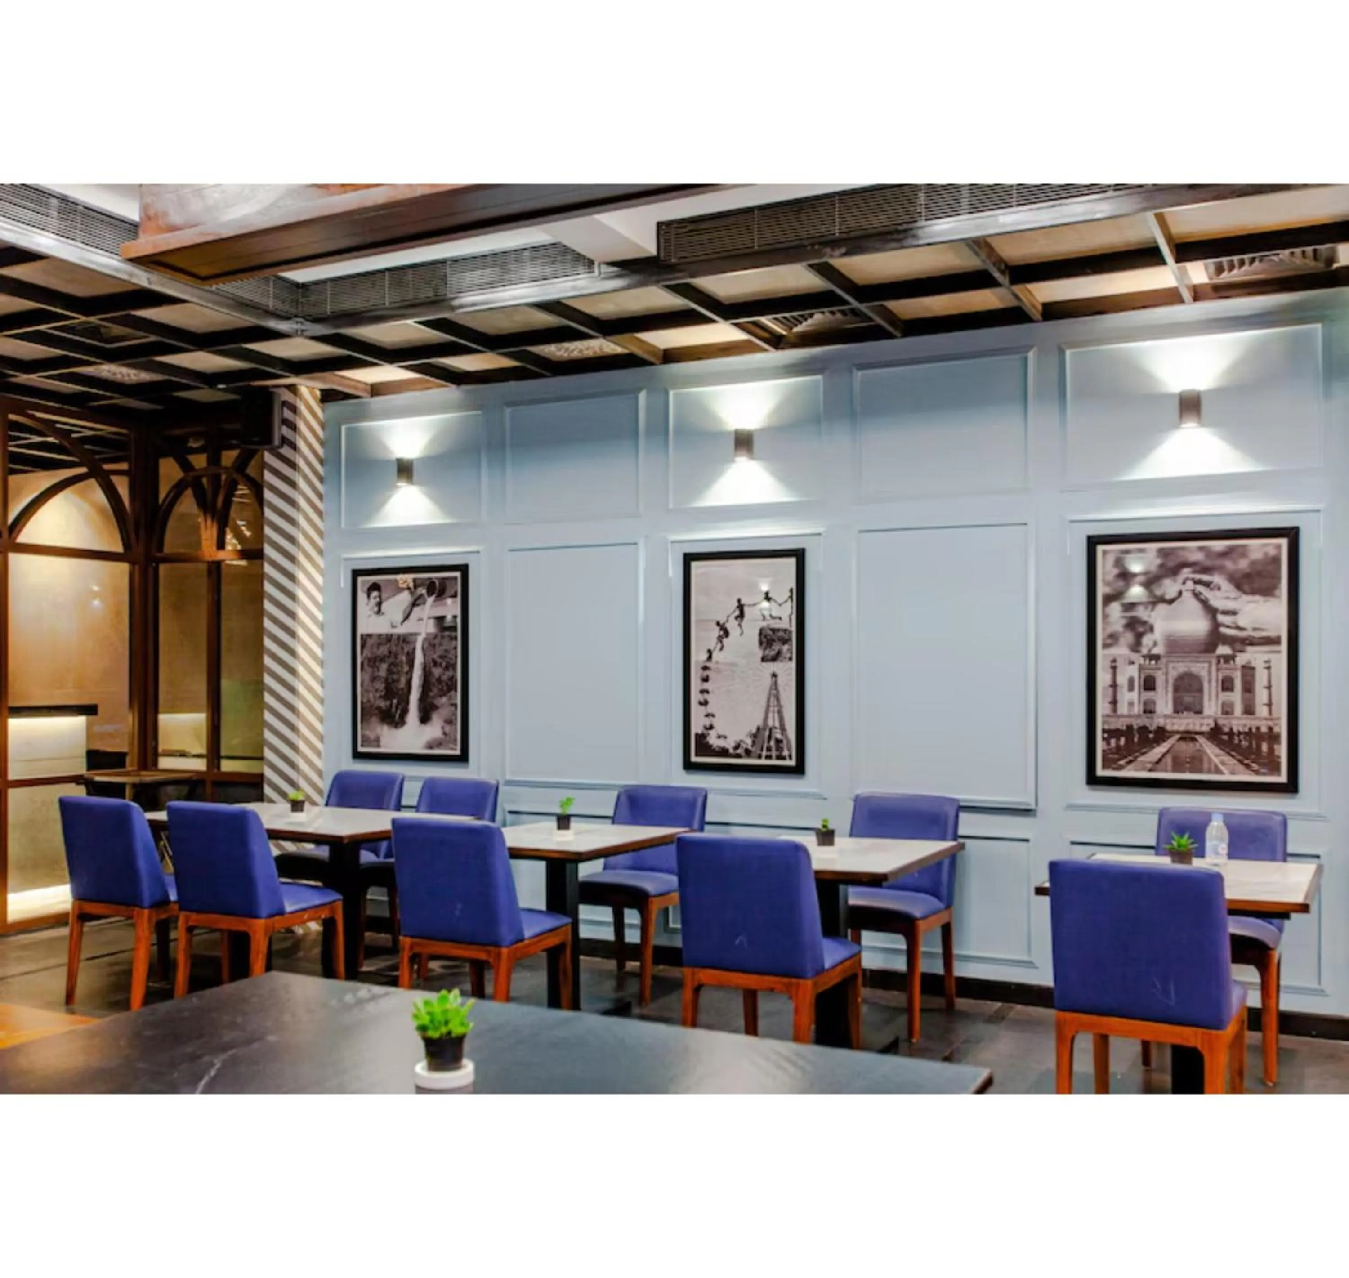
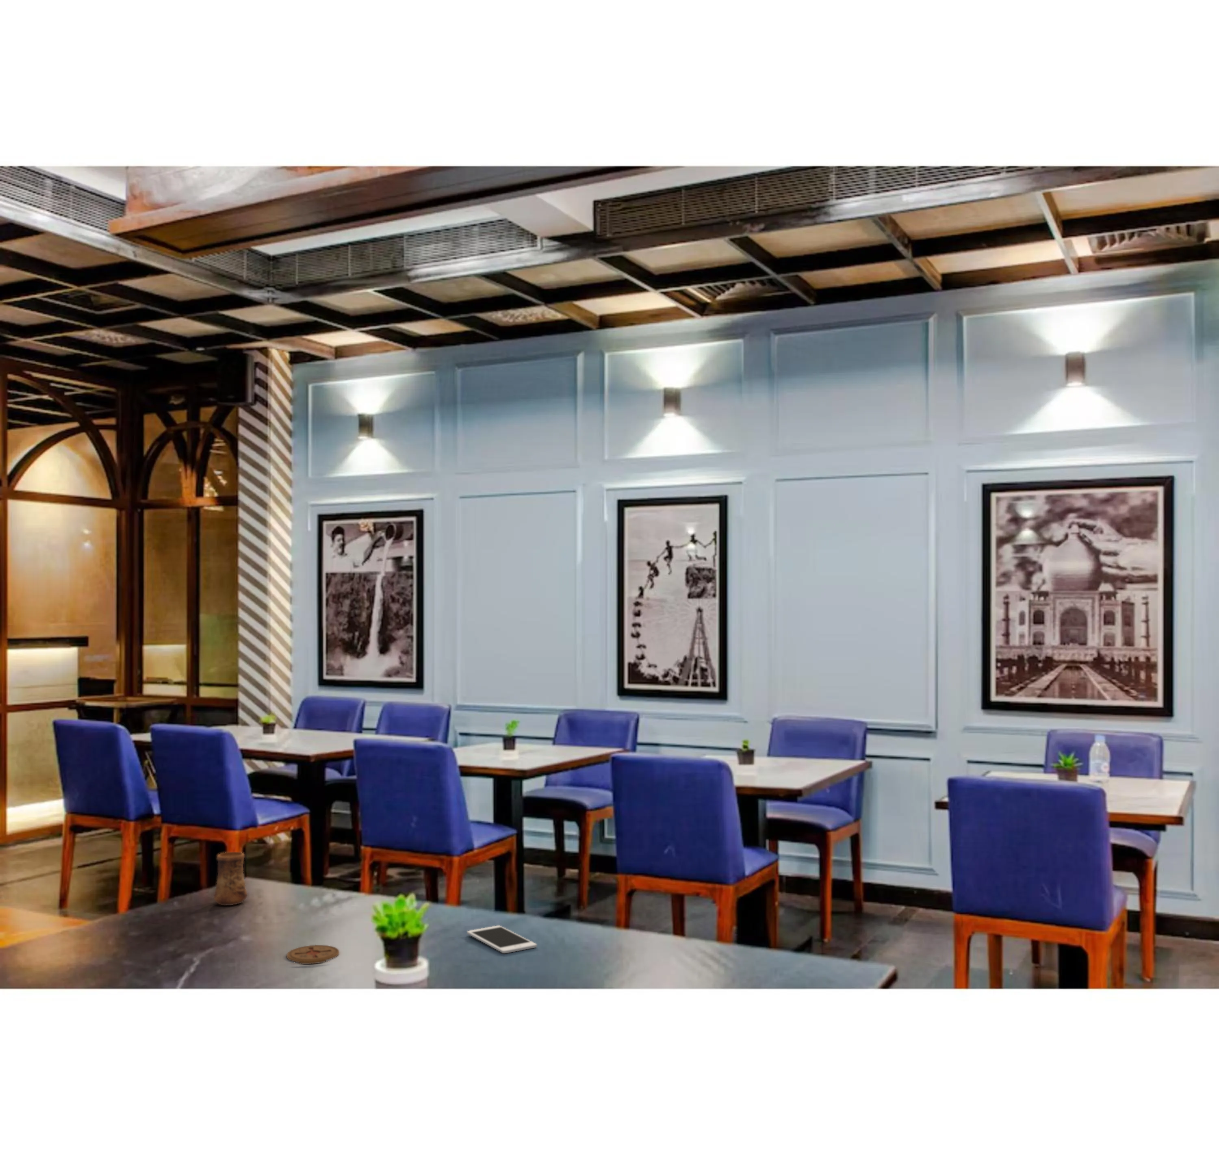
+ cell phone (501, 939)
+ coaster (313, 954)
+ cup (230, 878)
